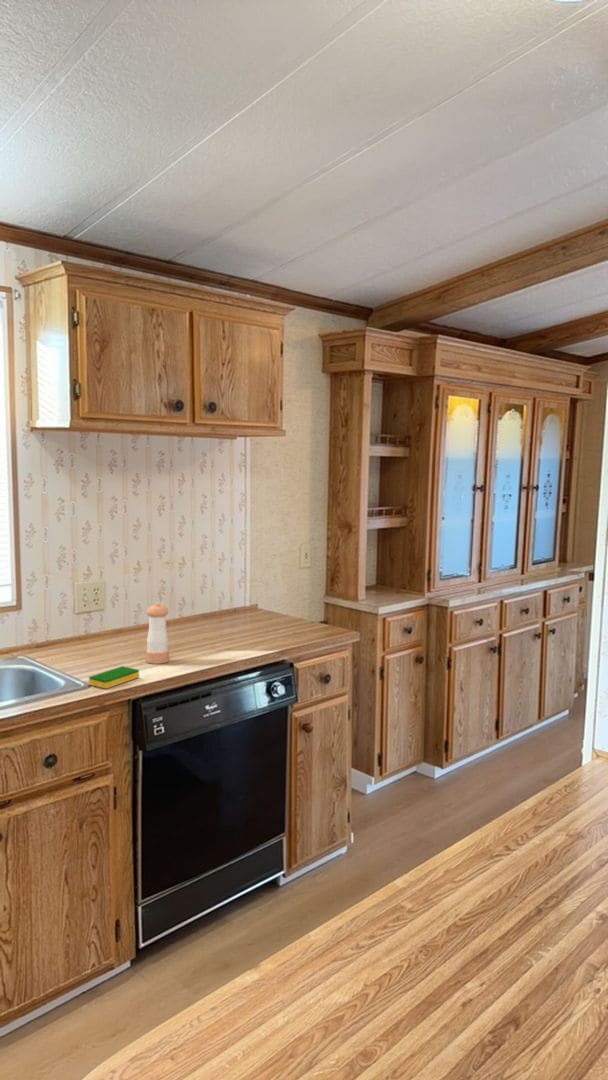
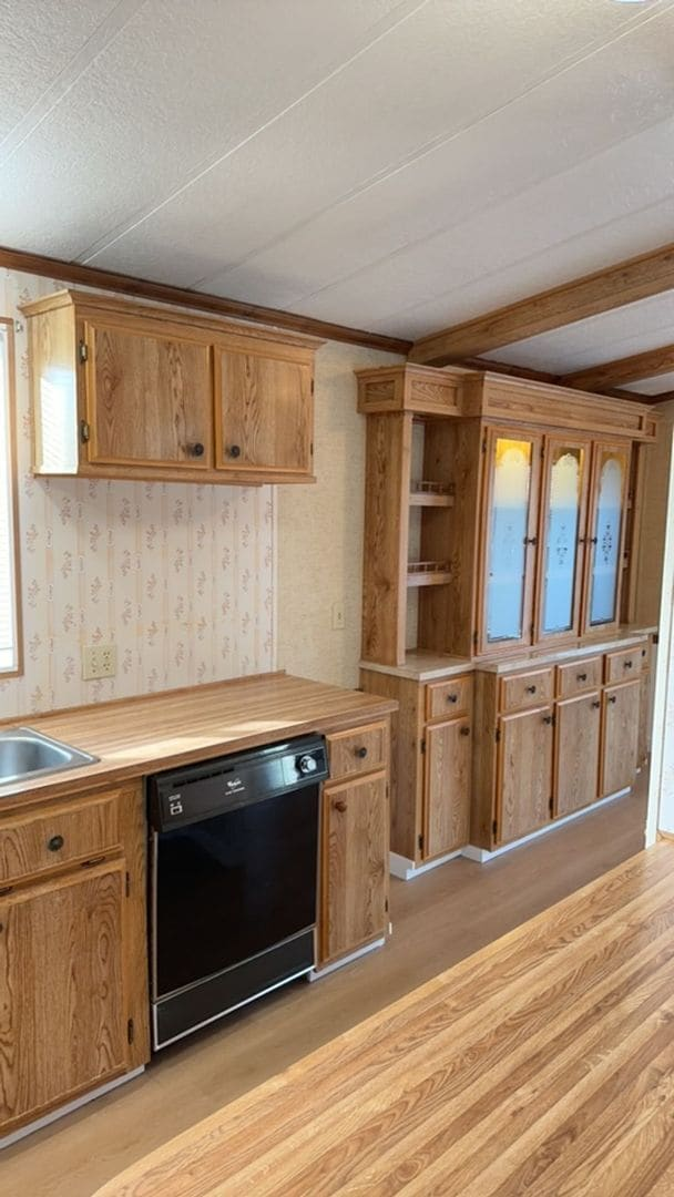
- dish sponge (114, 677)
- pepper shaker (157, 632)
